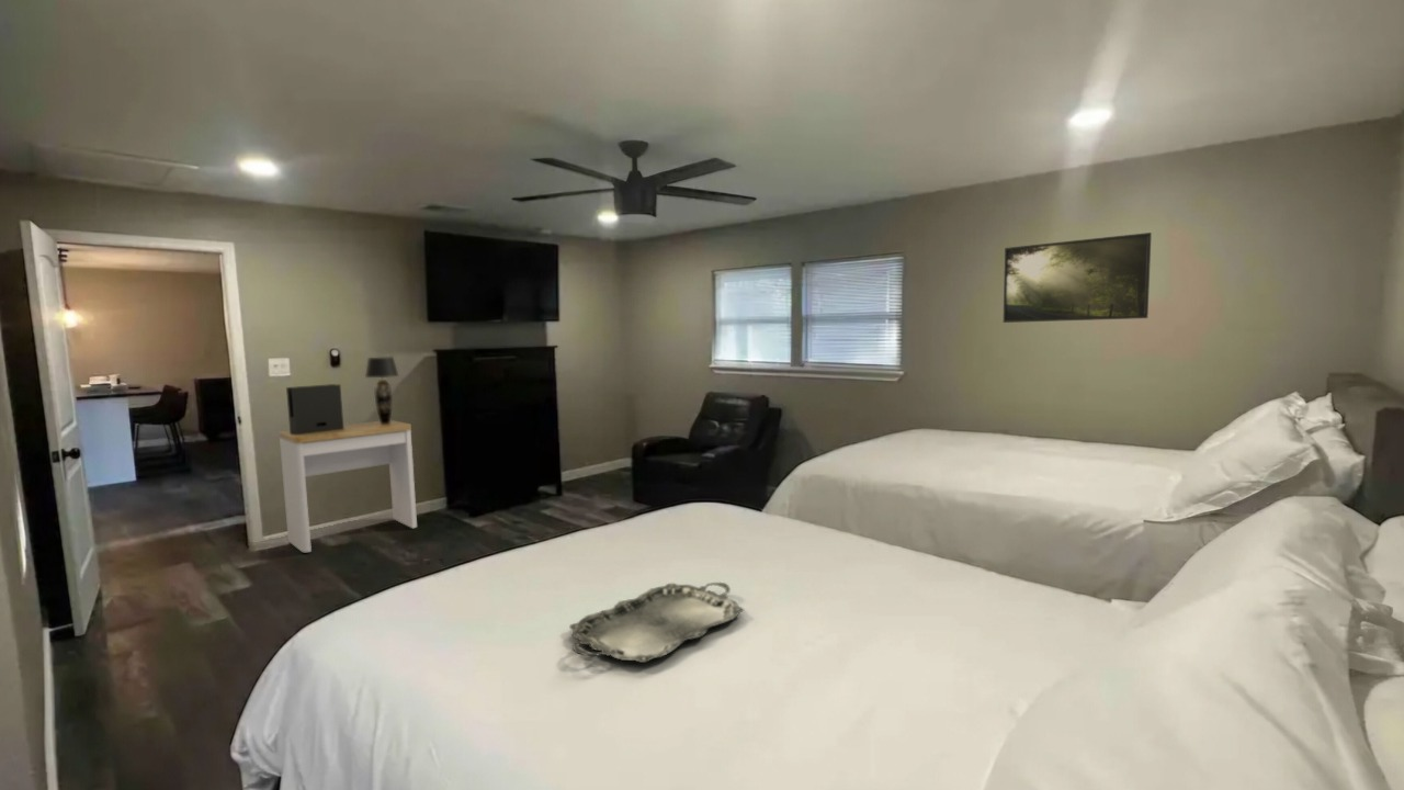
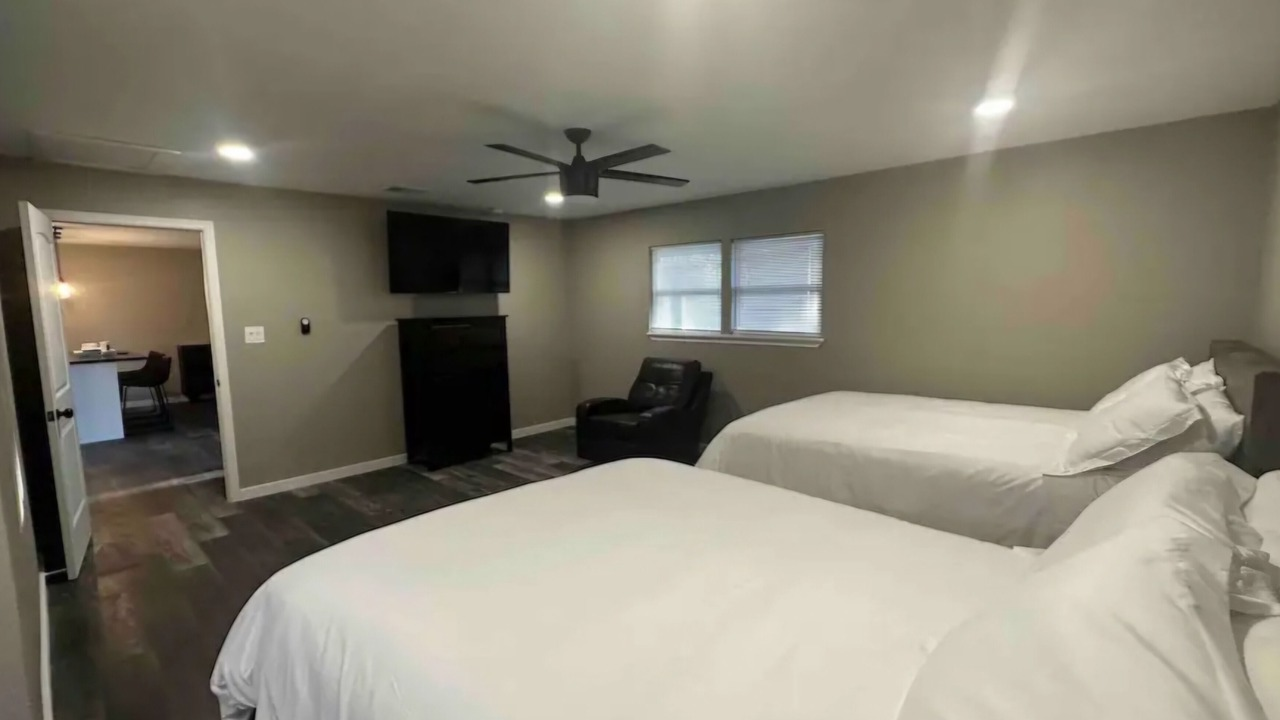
- file holder (315, 408)
- desk (348, 470)
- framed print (1072, 281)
- serving tray (658, 618)
- table lamp (383, 390)
